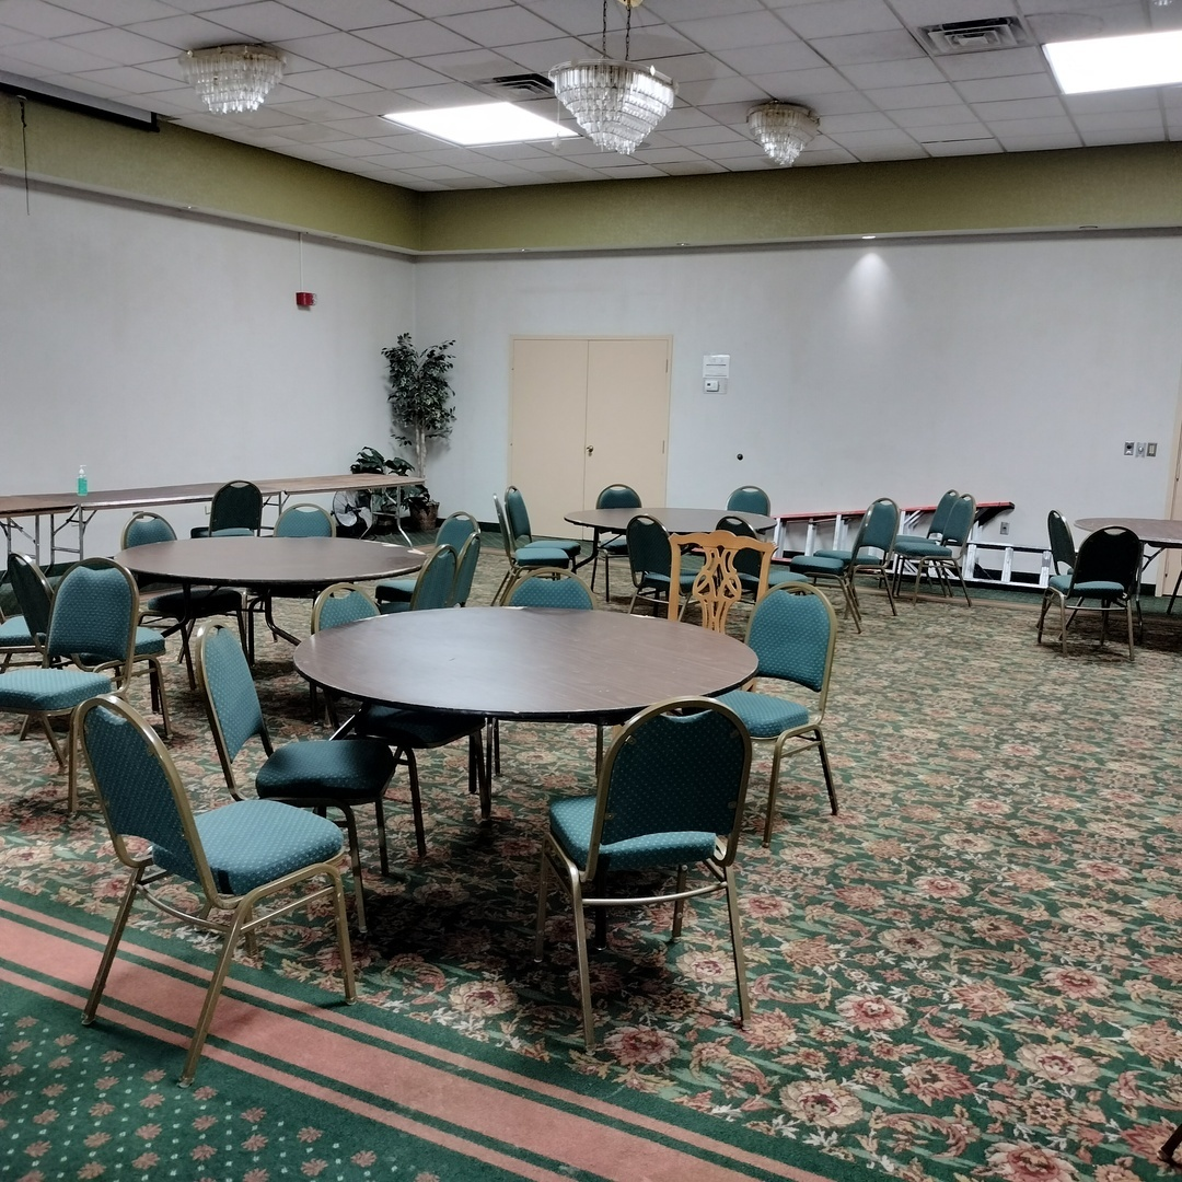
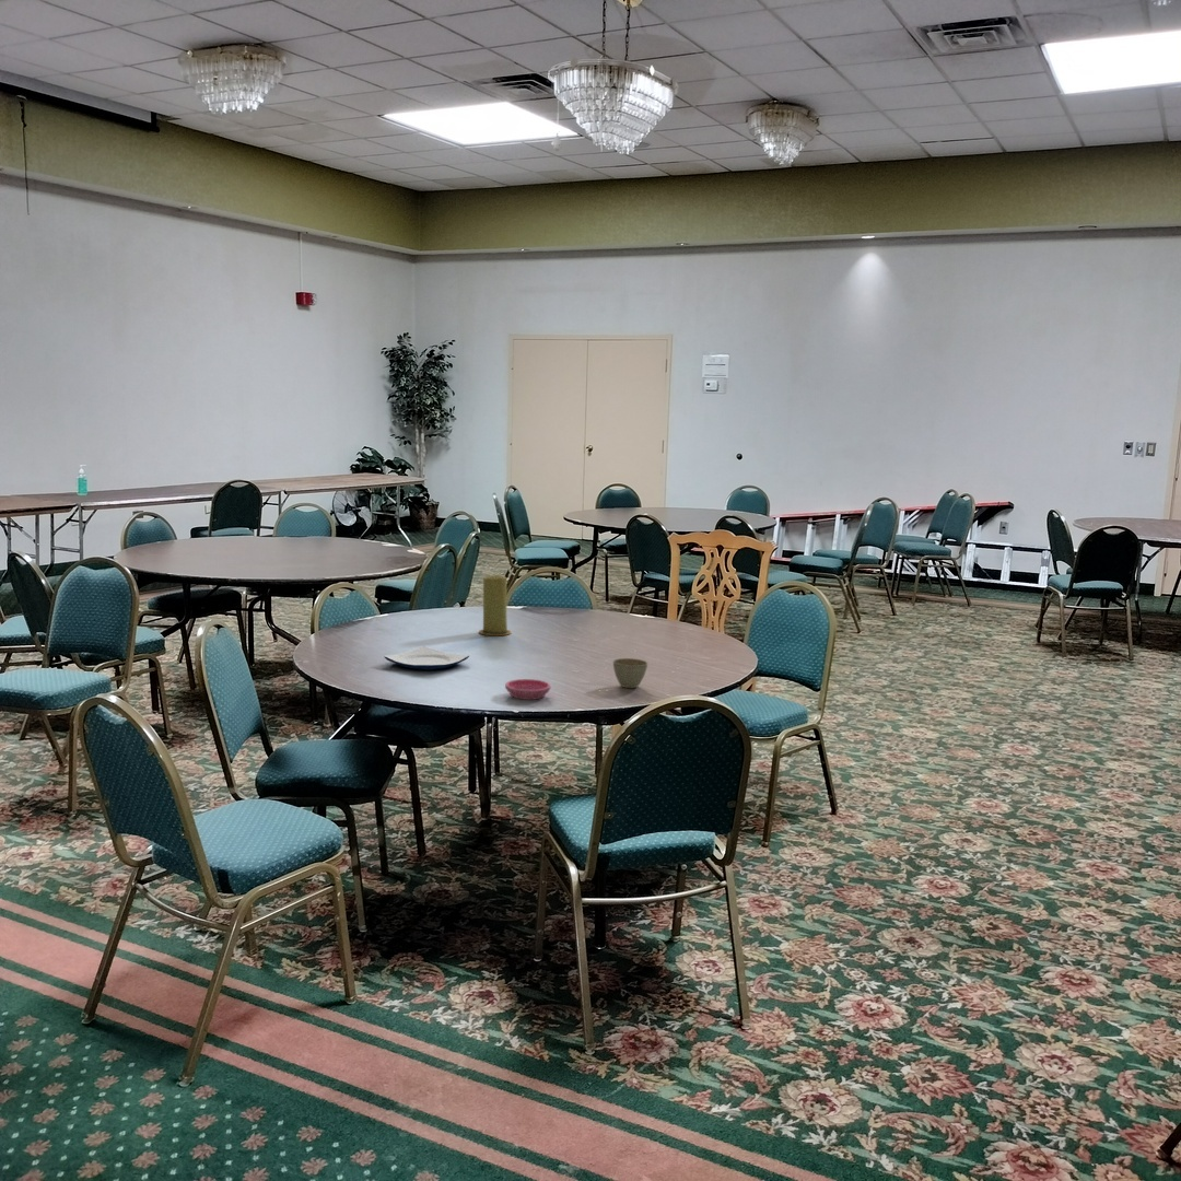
+ candle (495, 604)
+ flower pot (630, 674)
+ saucer (527, 689)
+ plate (426, 659)
